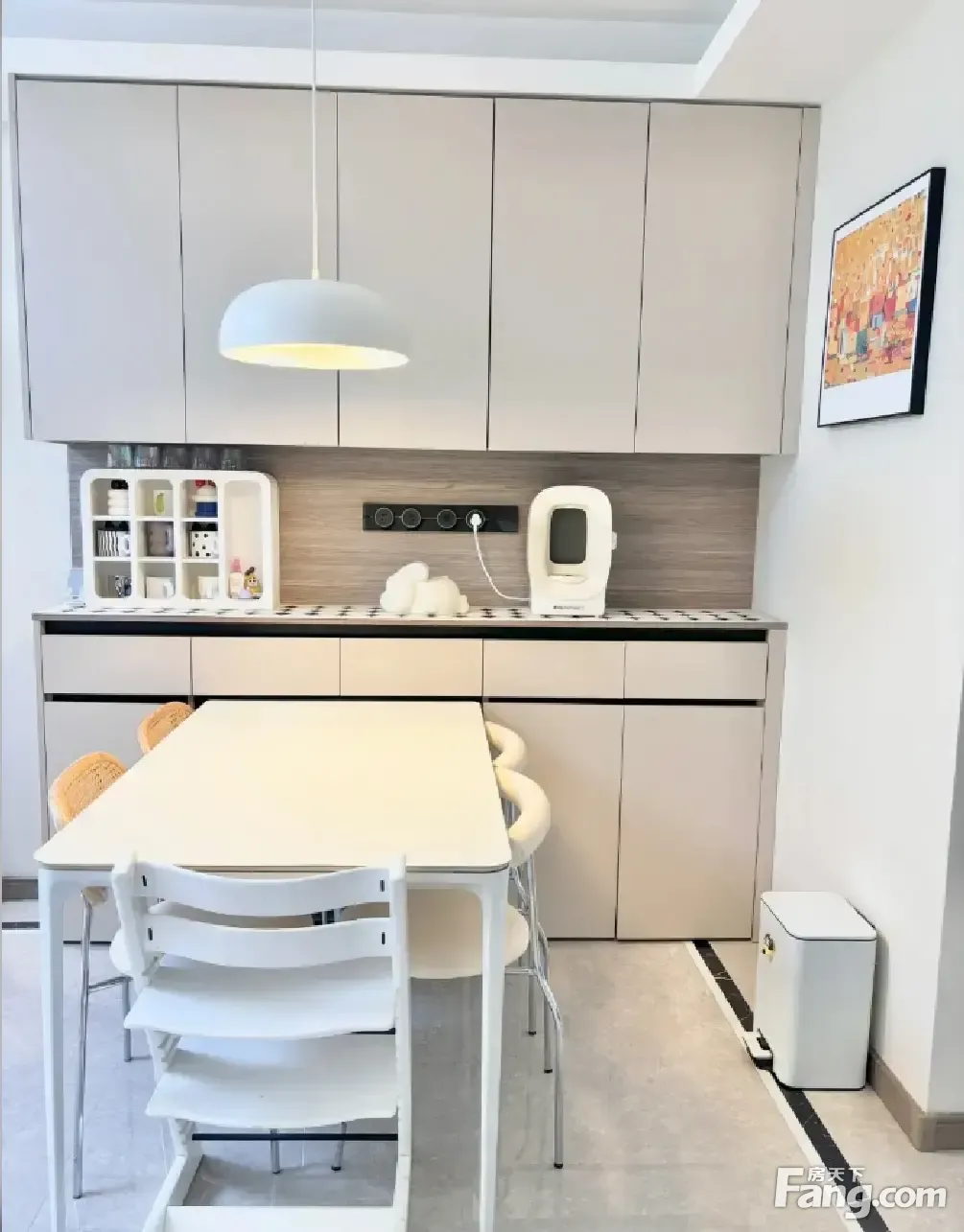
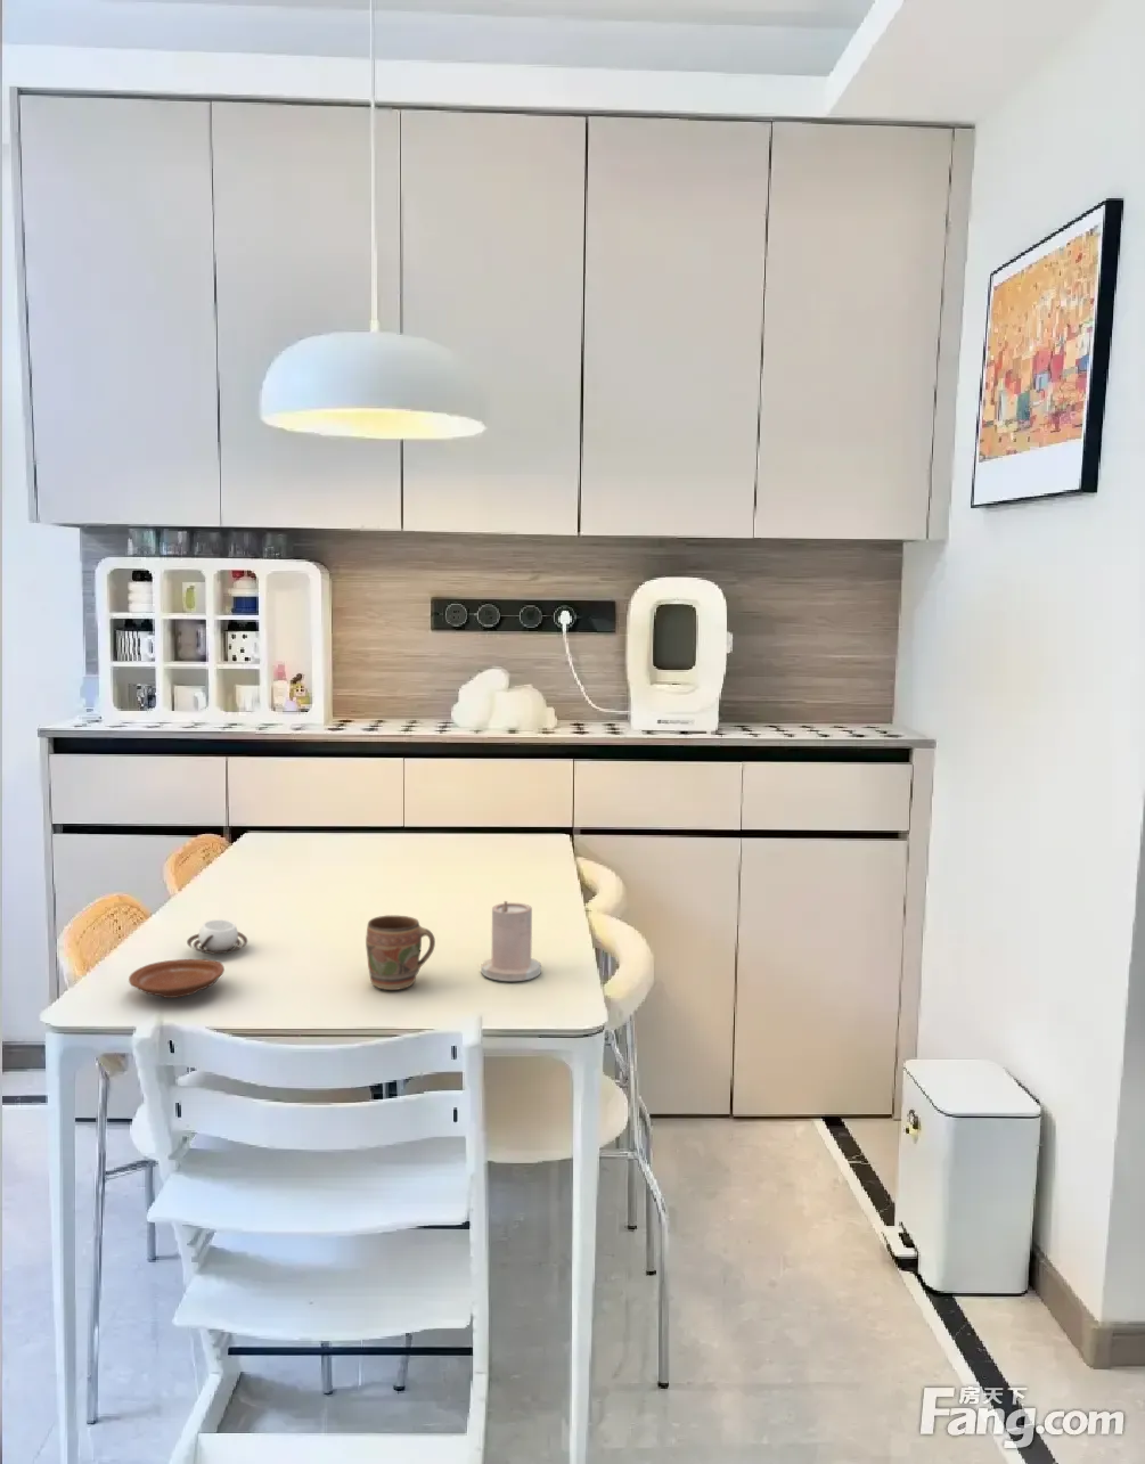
+ mug (397, 953)
+ cup (217, 936)
+ plate (177, 980)
+ candle (512, 934)
